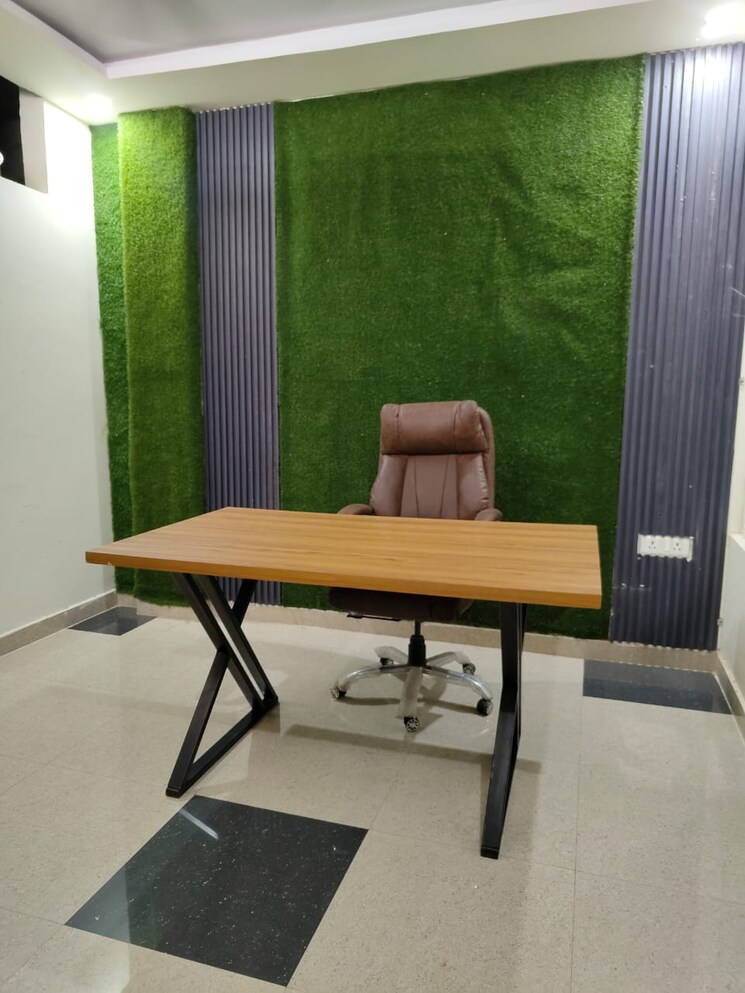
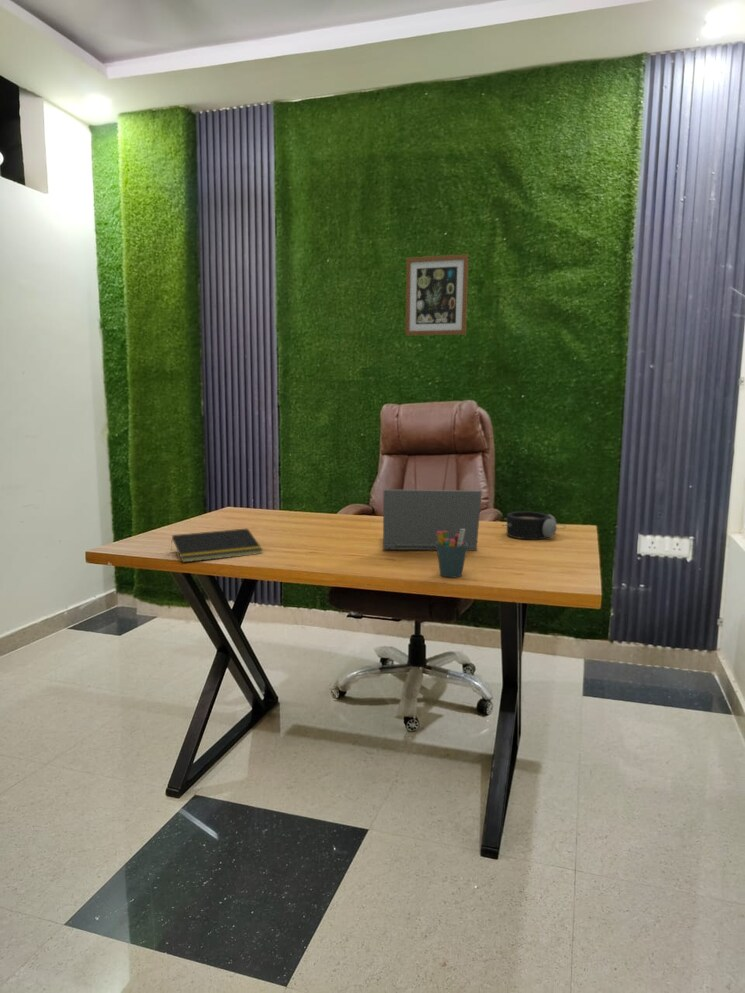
+ pen holder (451, 550)
+ laptop computer (429, 515)
+ notepad (217, 544)
+ alarm clock (534, 525)
+ wall art (436, 295)
